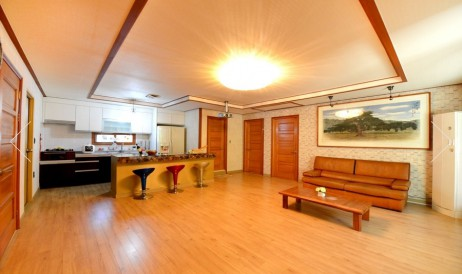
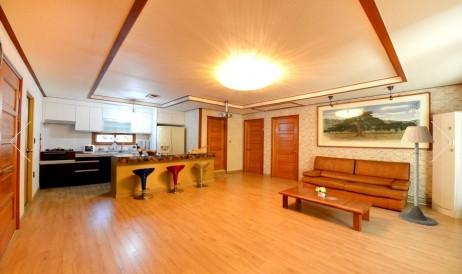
+ floor lamp (416, 172)
